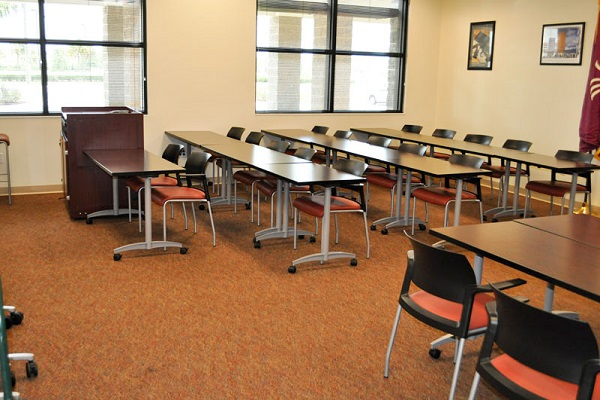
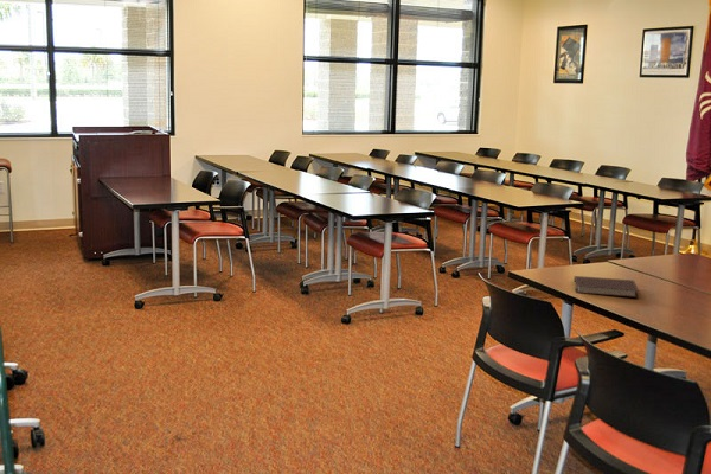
+ notebook (604, 286)
